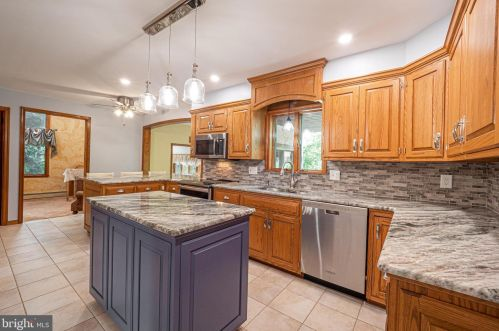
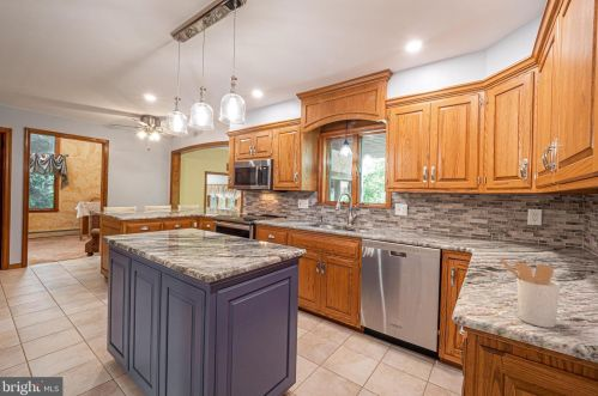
+ utensil holder (526, 290)
